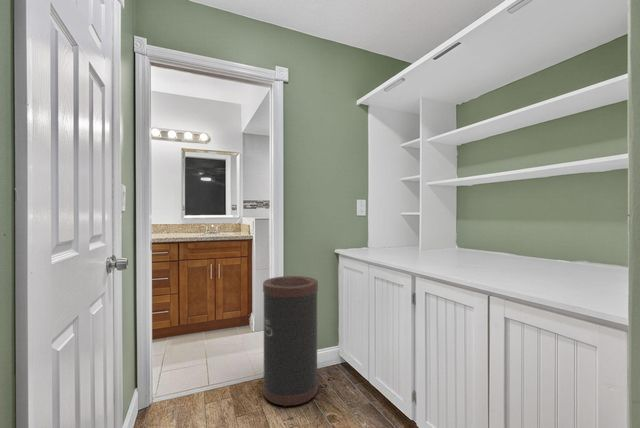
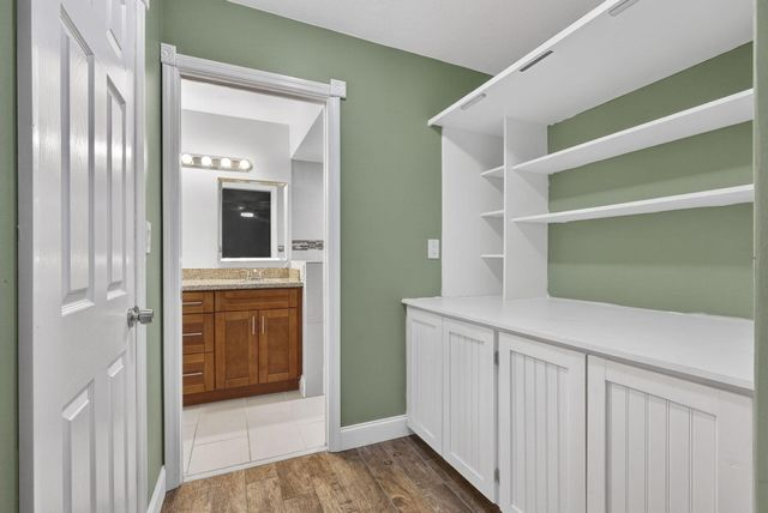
- trash can (290, 336)
